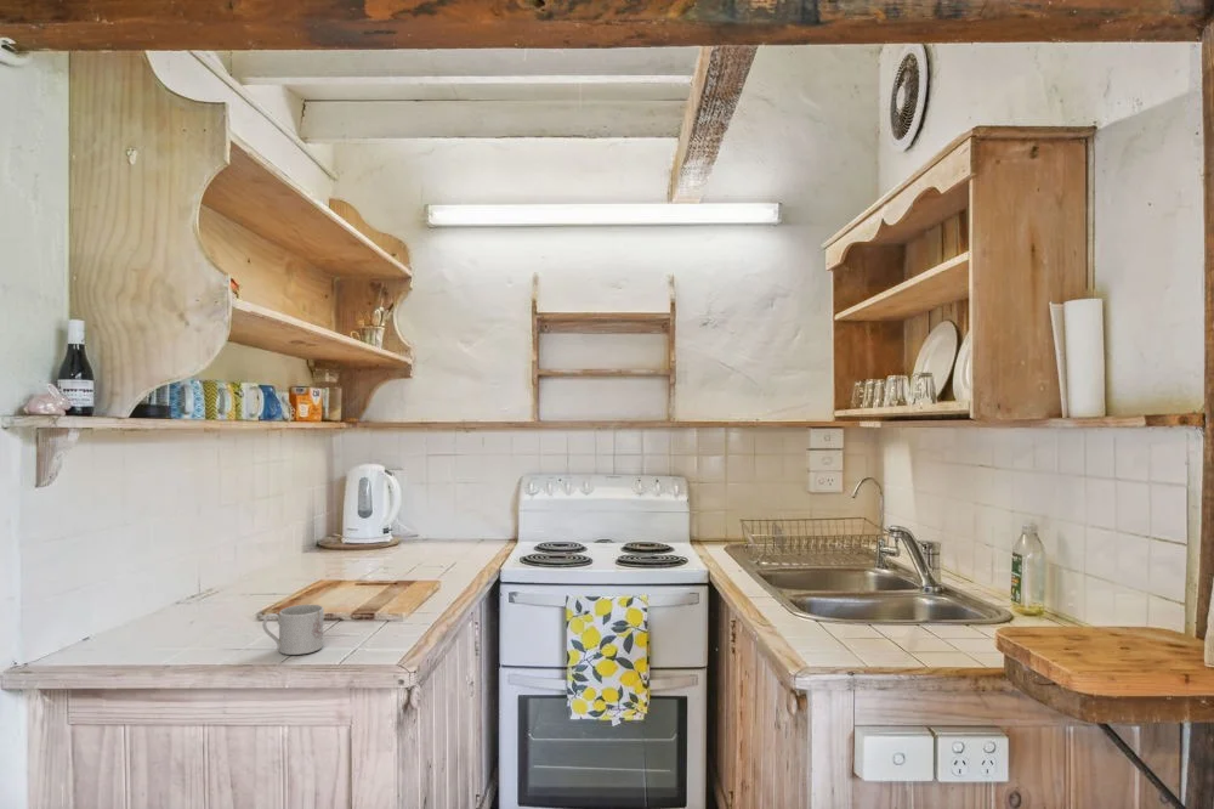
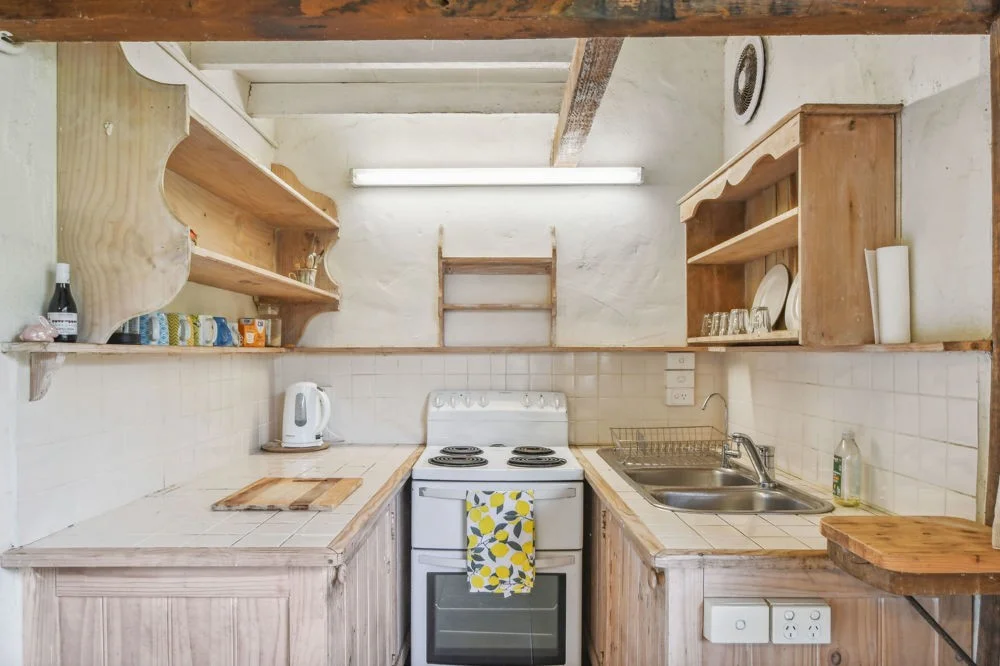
- mug (293, 629)
